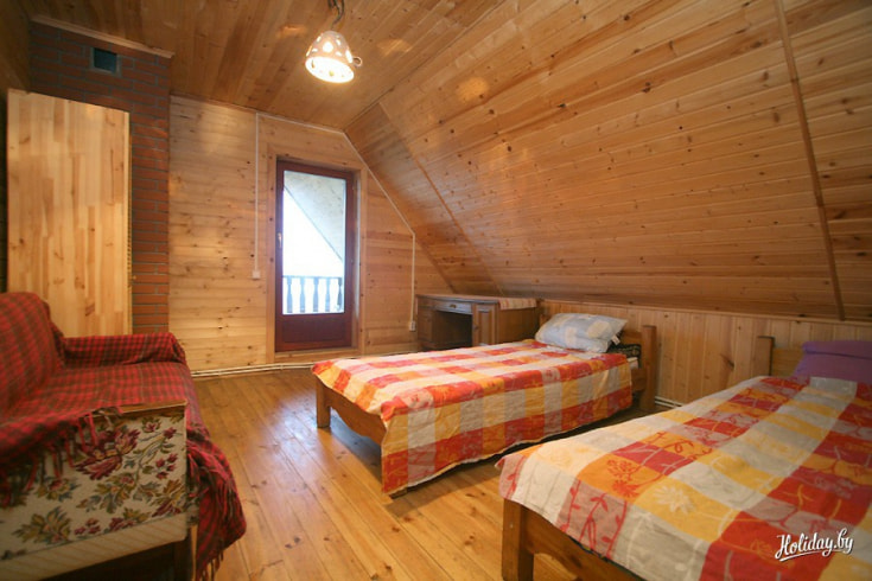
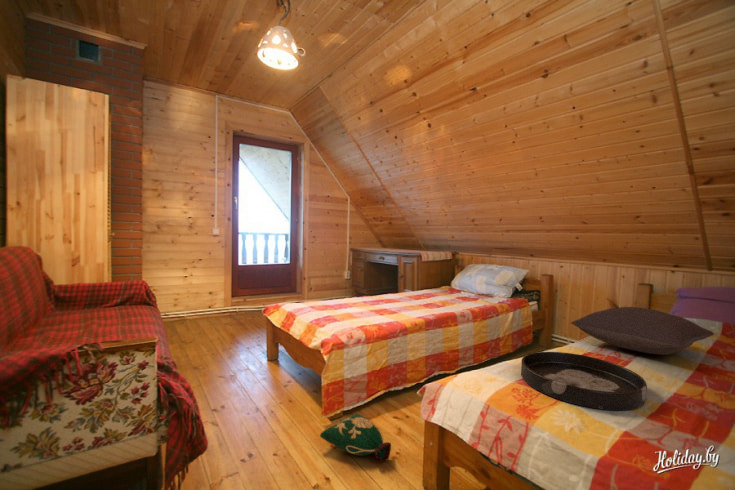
+ bag (361, 437)
+ pillow (639, 329)
+ tray (578, 376)
